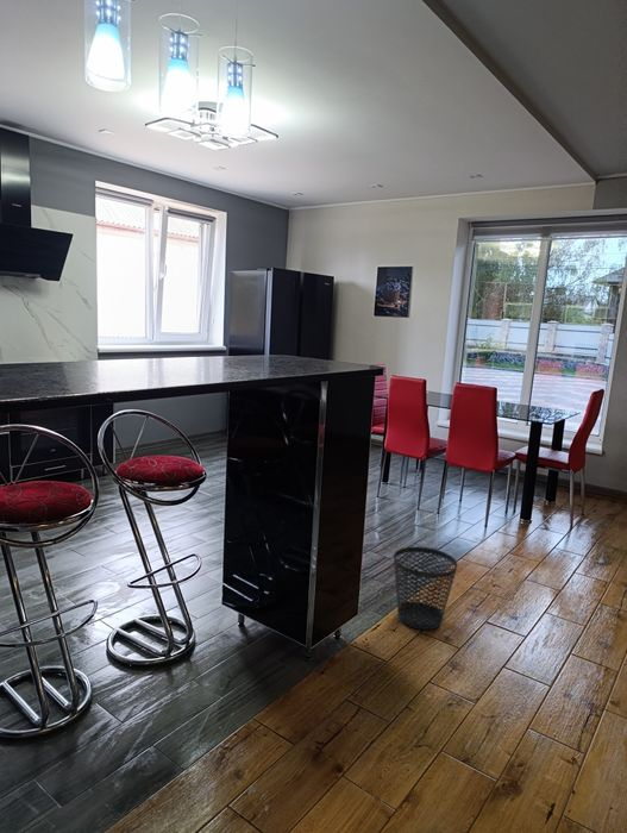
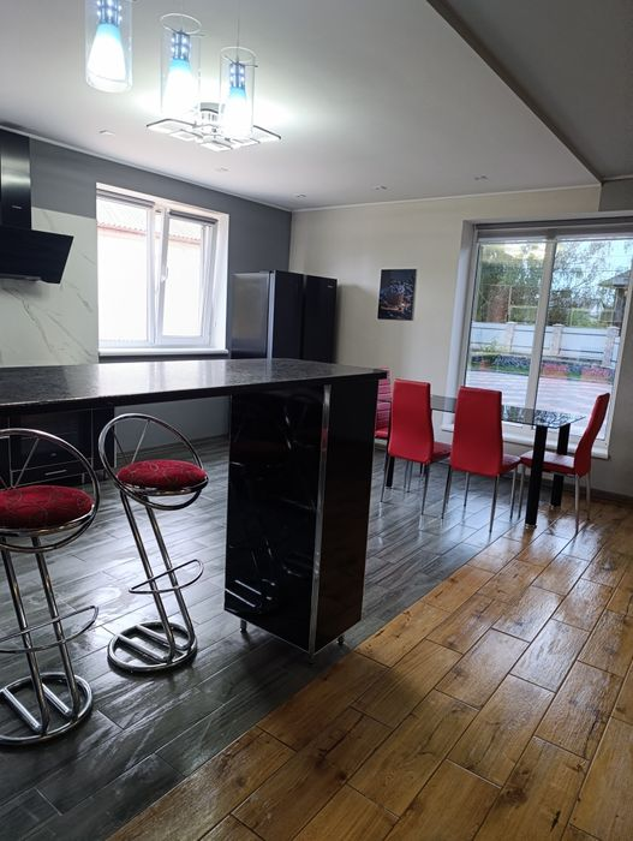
- wastebasket (421, 589)
